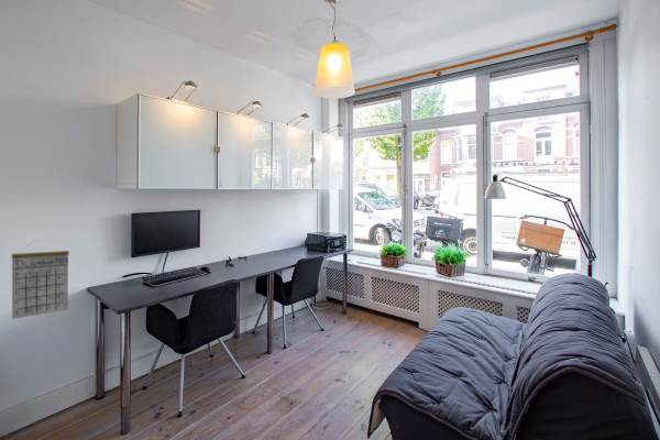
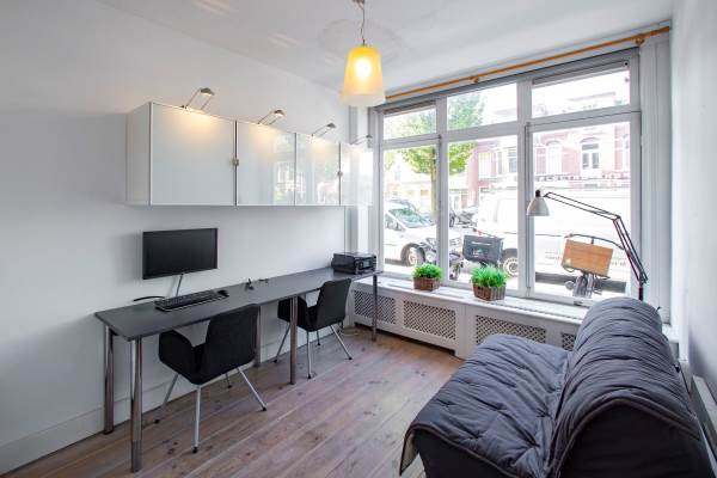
- calendar (41, 275)
